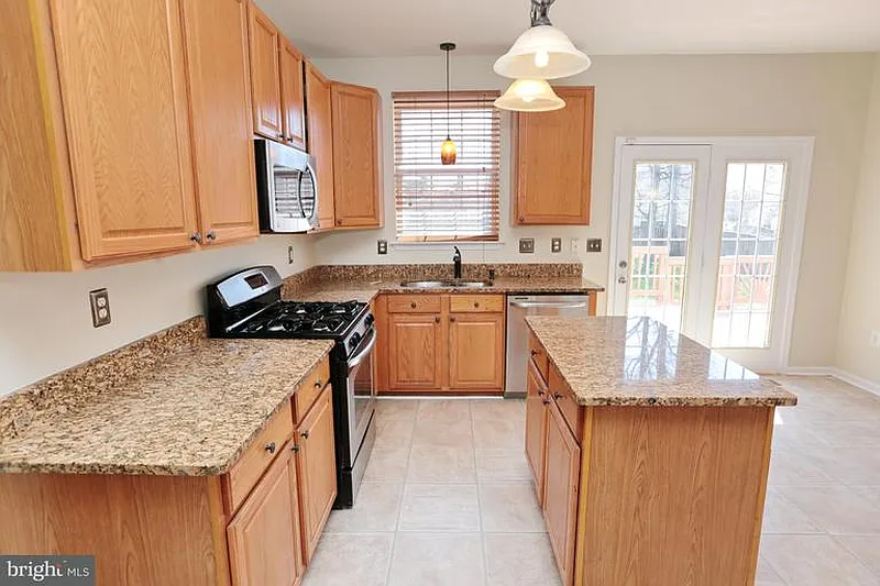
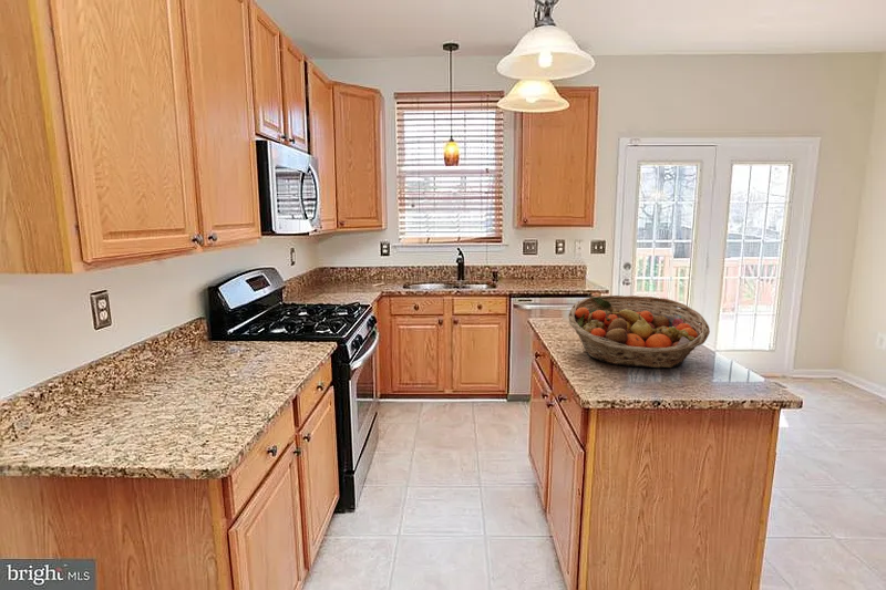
+ fruit basket (635, 329)
